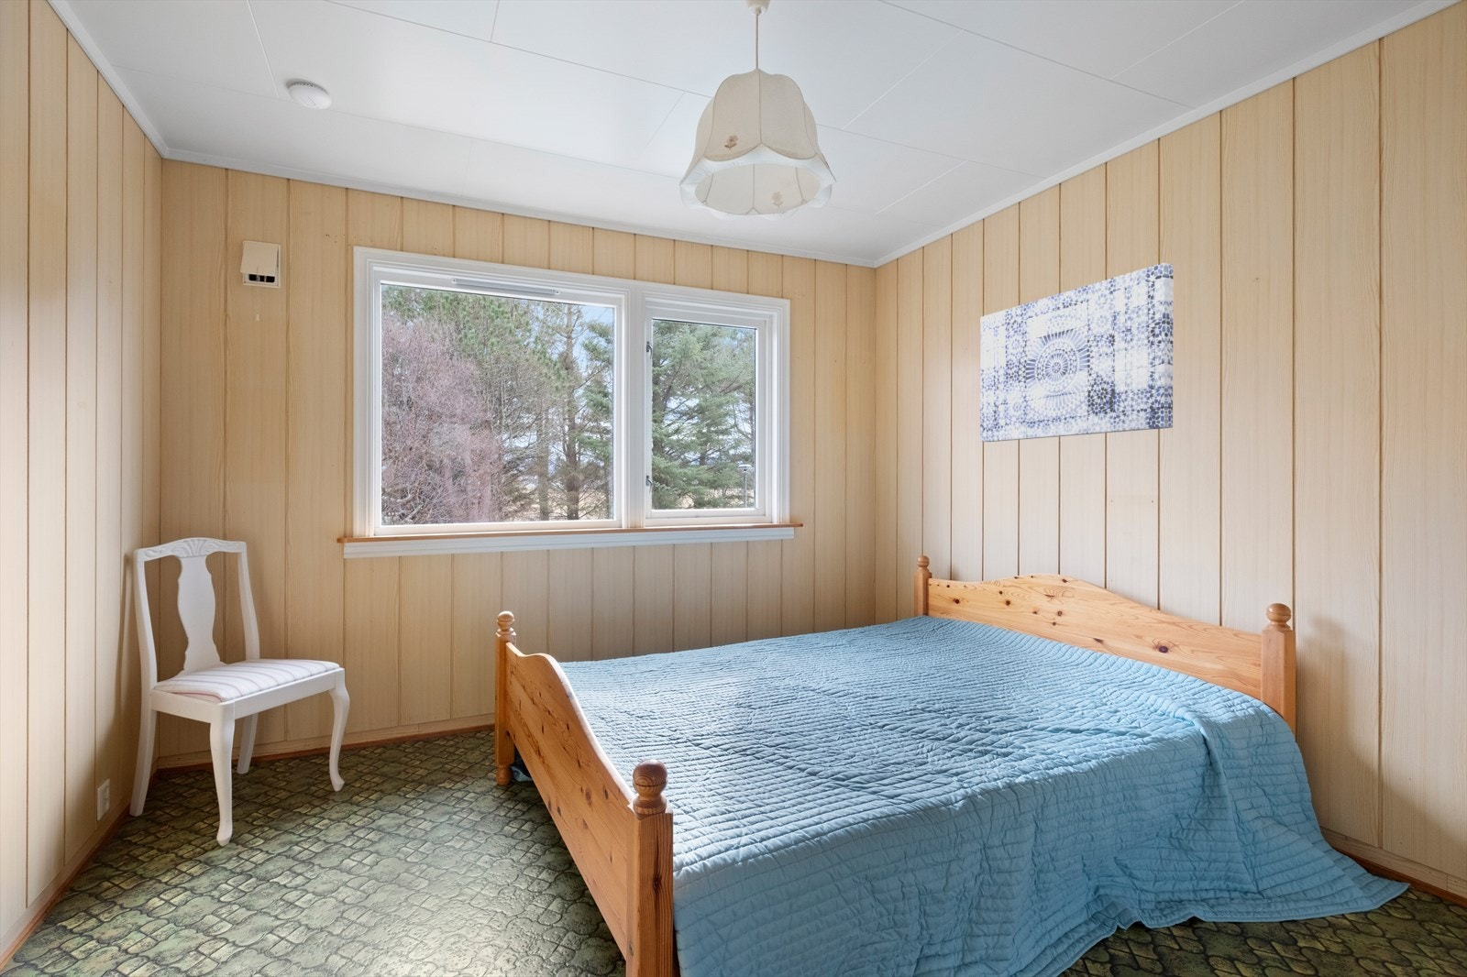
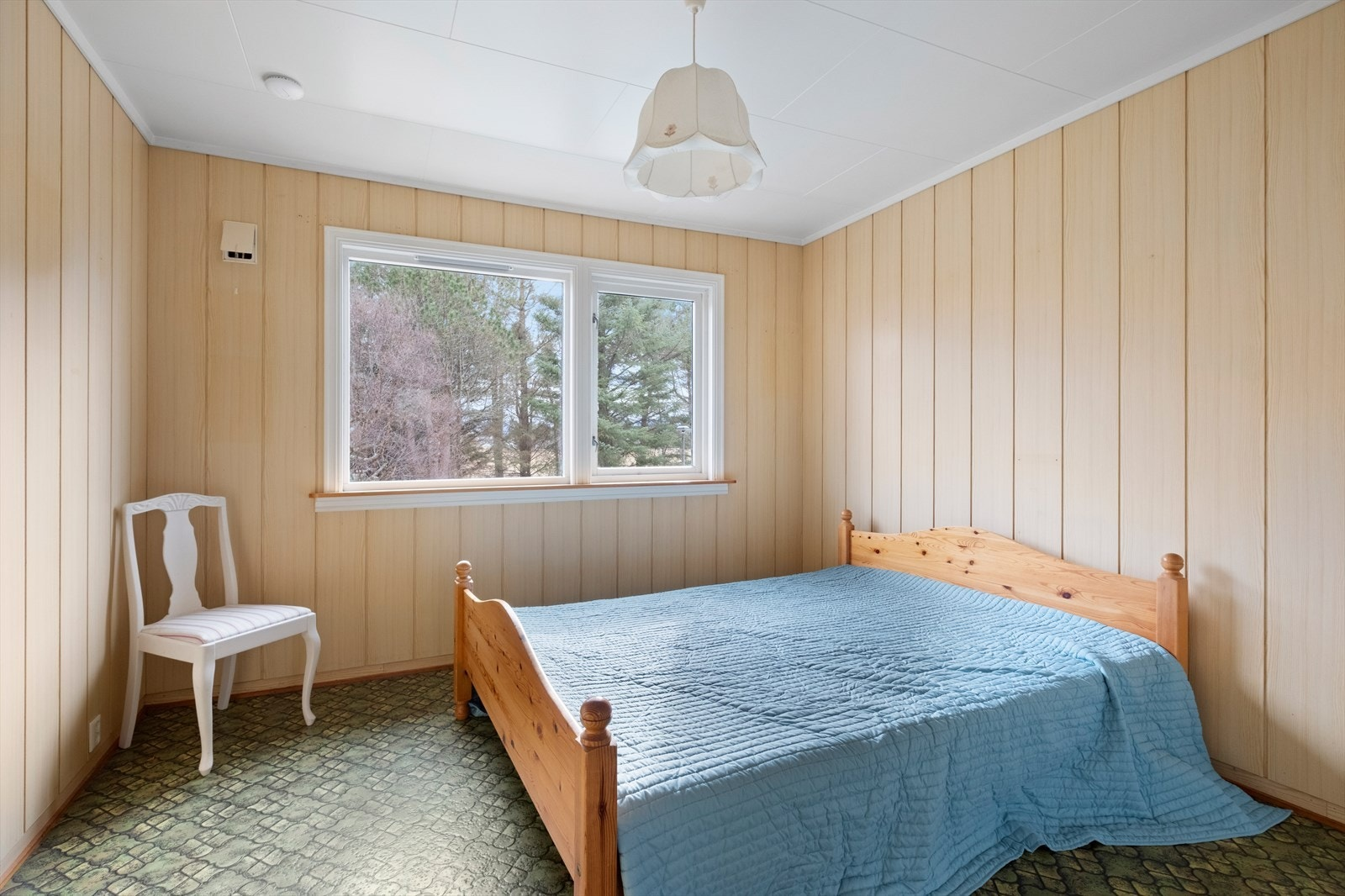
- wall art (1063, 365)
